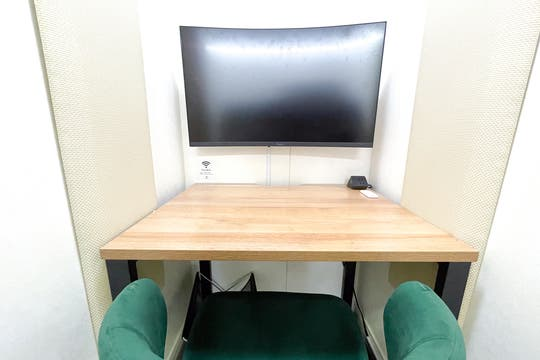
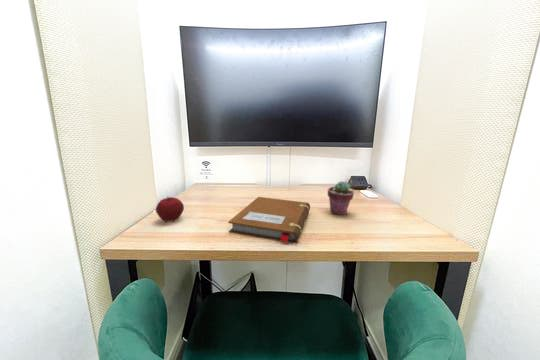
+ potted succulent (340, 196)
+ apple (170, 208)
+ notebook (273, 216)
